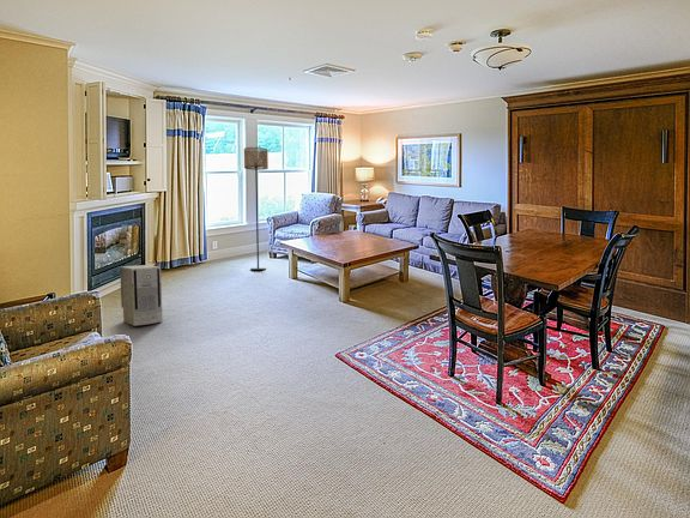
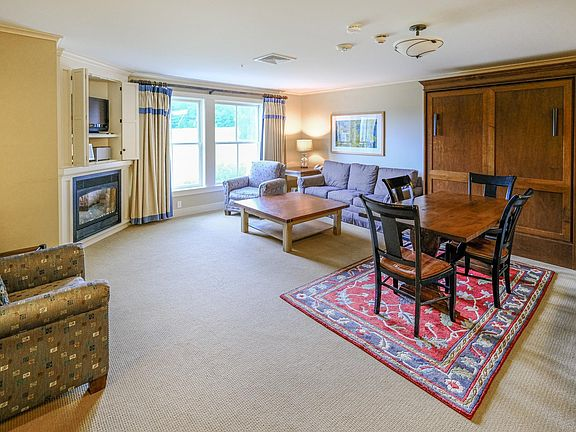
- floor lamp (256, 210)
- air purifier (140, 294)
